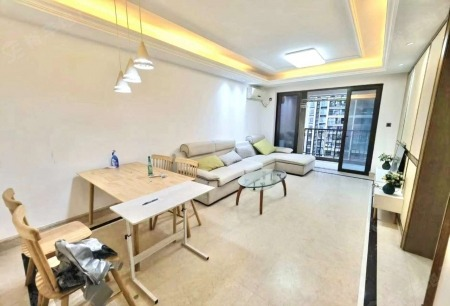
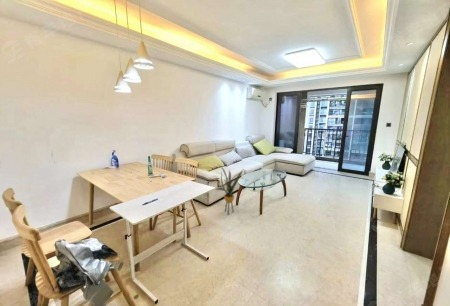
+ house plant (229, 189)
